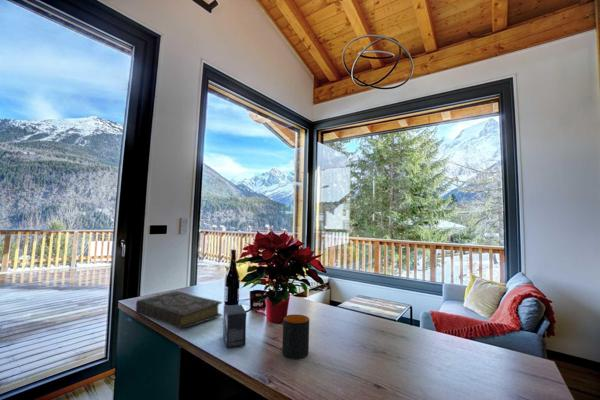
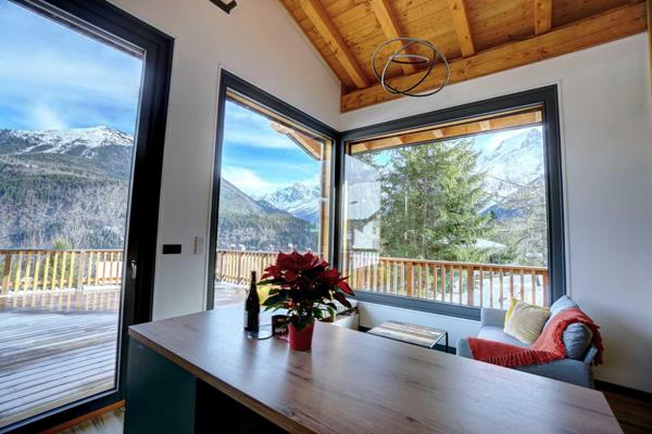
- book (178, 307)
- mug (294, 337)
- small box (234, 324)
